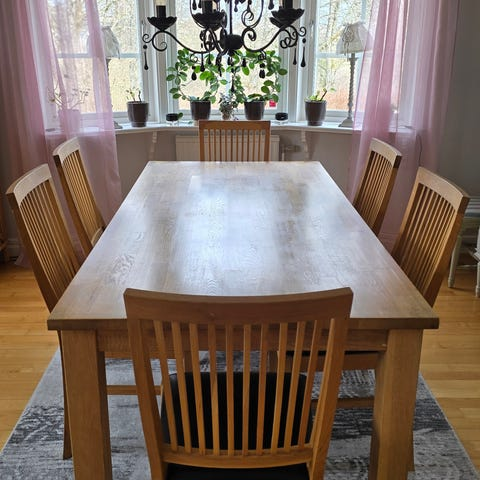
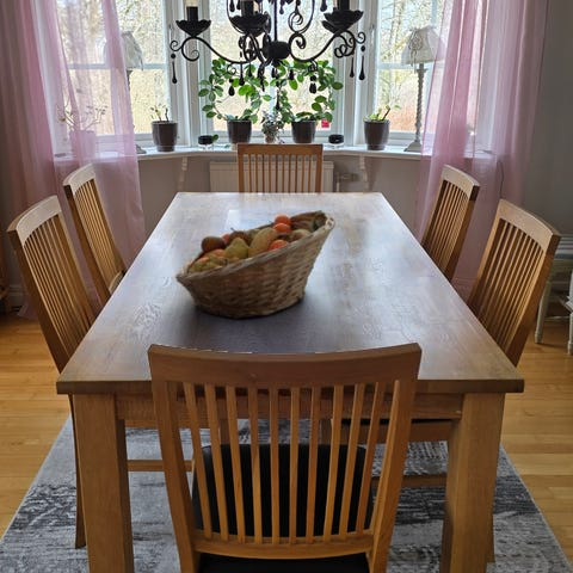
+ fruit basket (258, 258)
